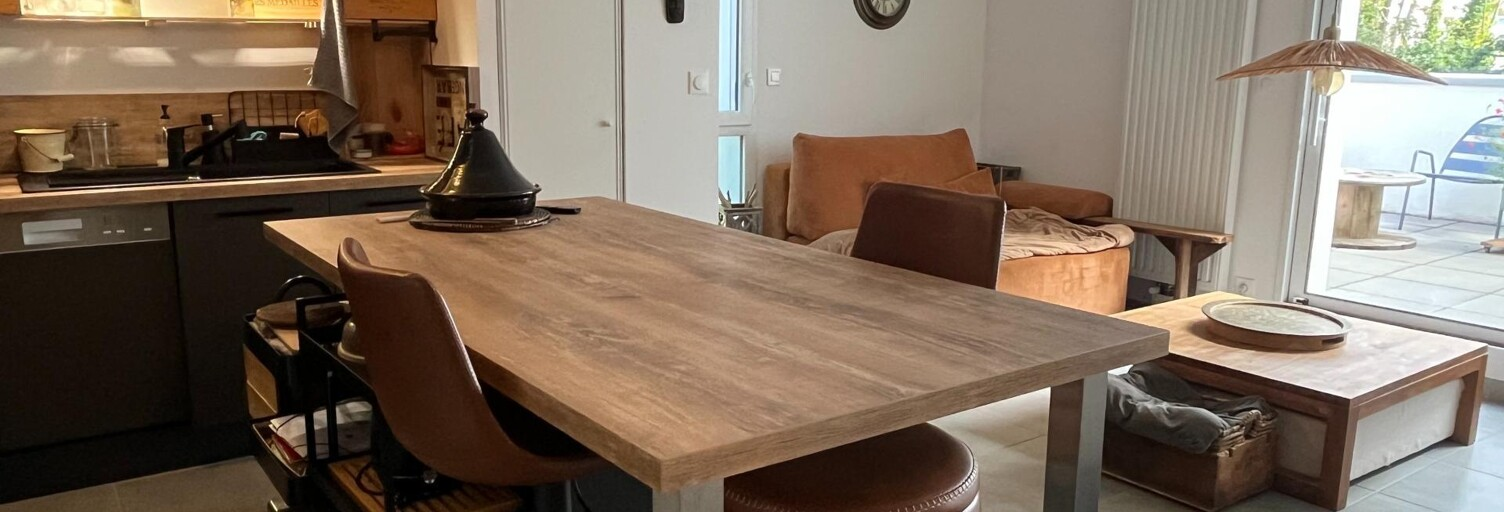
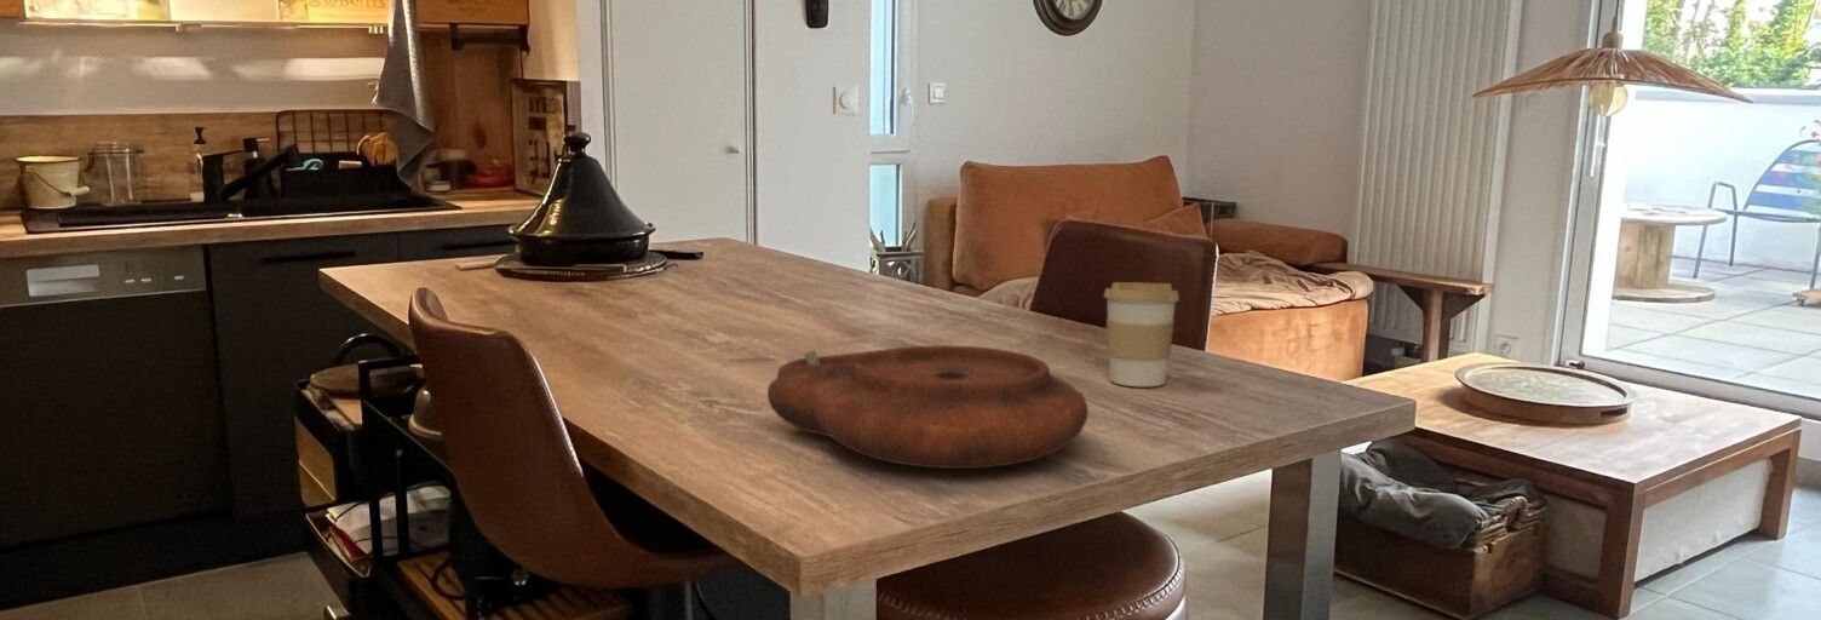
+ plate (938, 401)
+ coffee cup (1139, 329)
